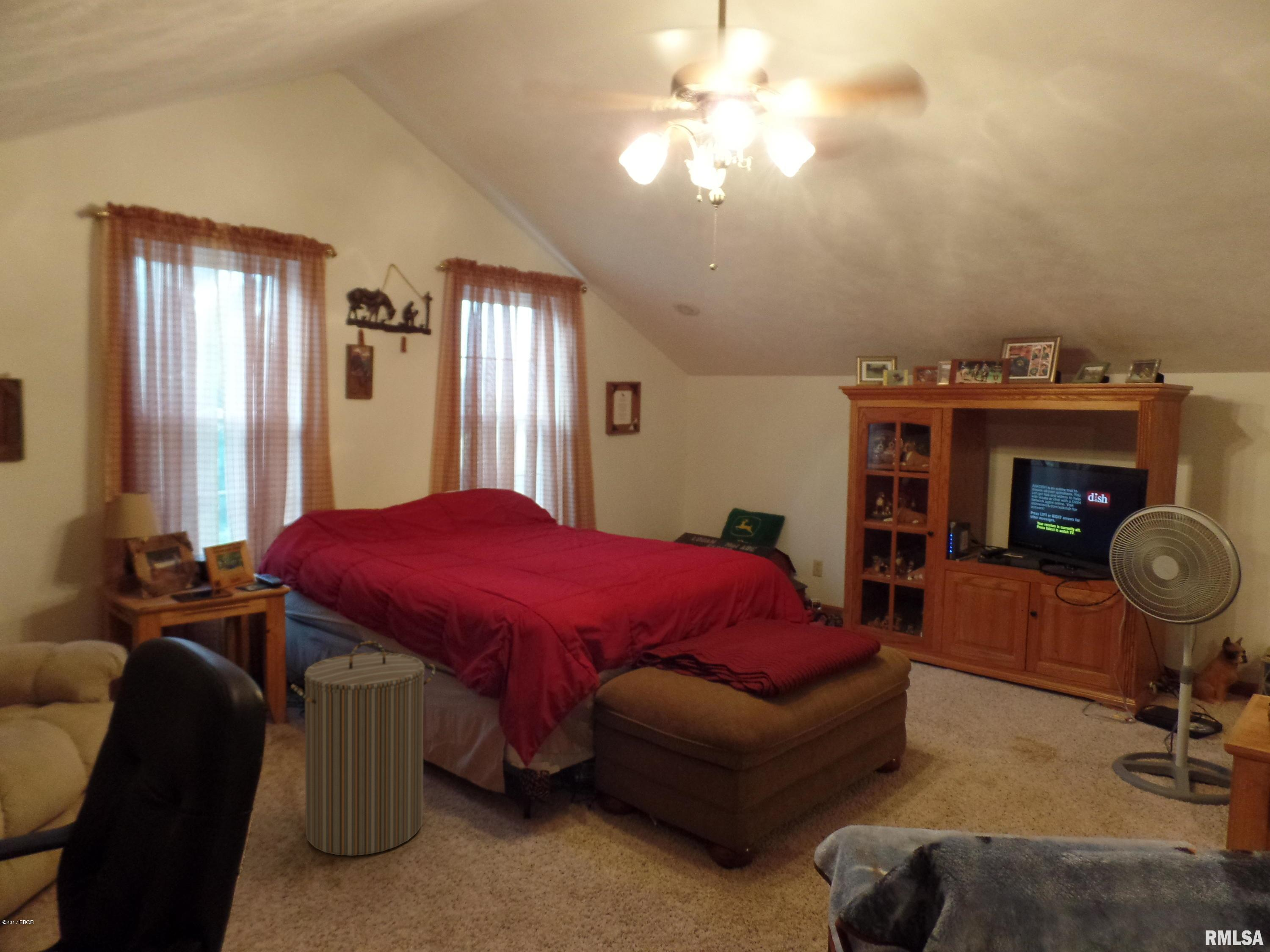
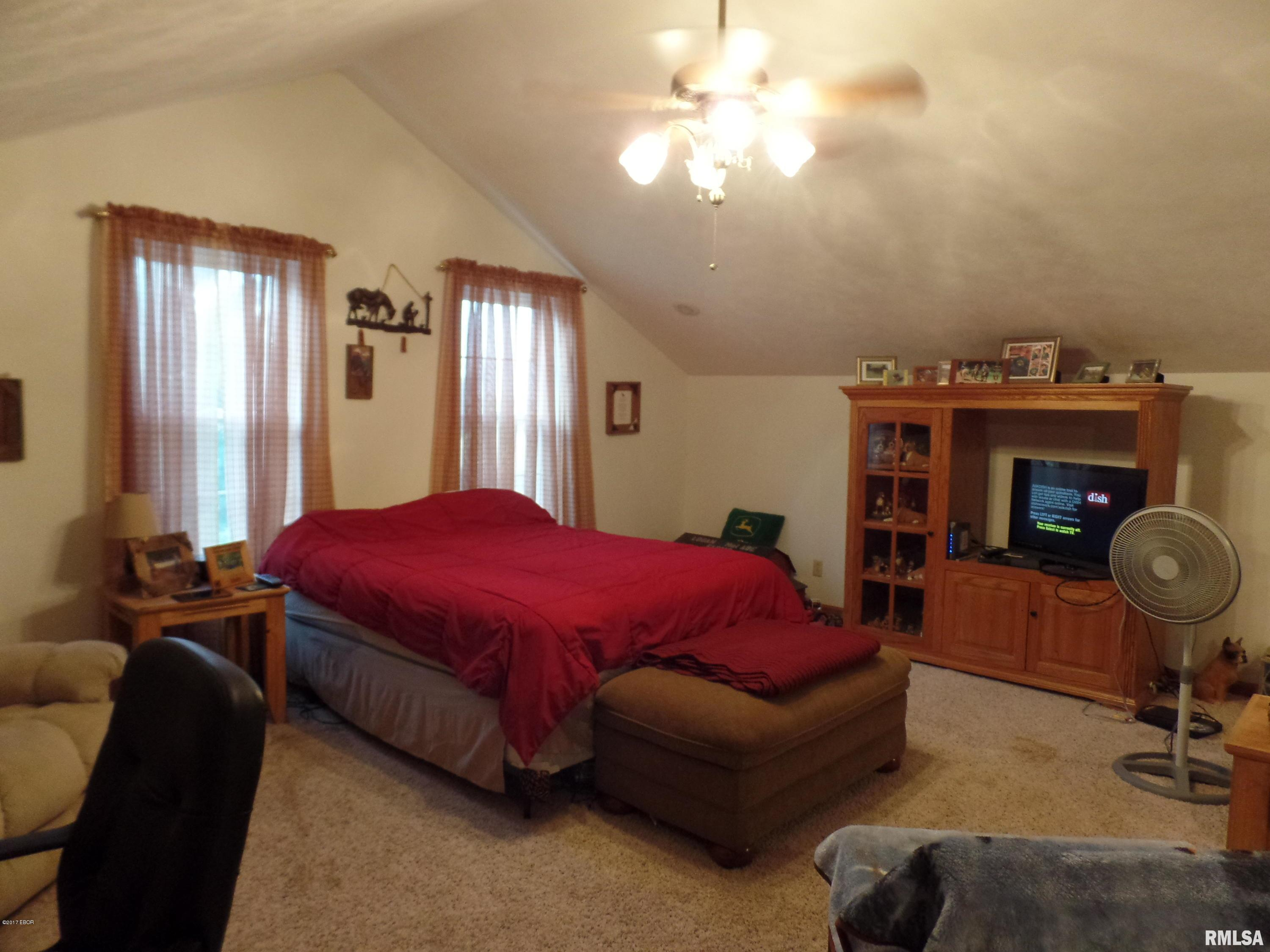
- laundry hamper (365, 735)
